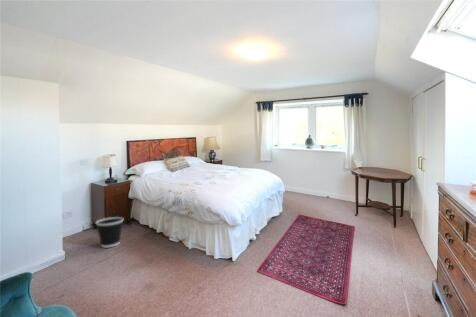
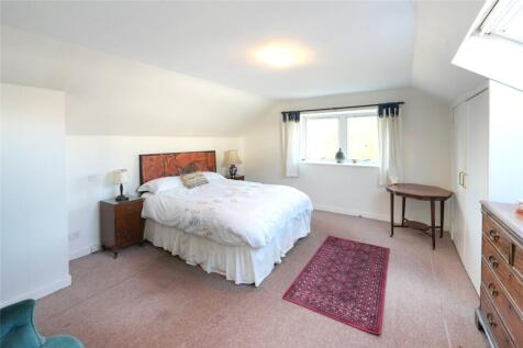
- wastebasket (110, 232)
